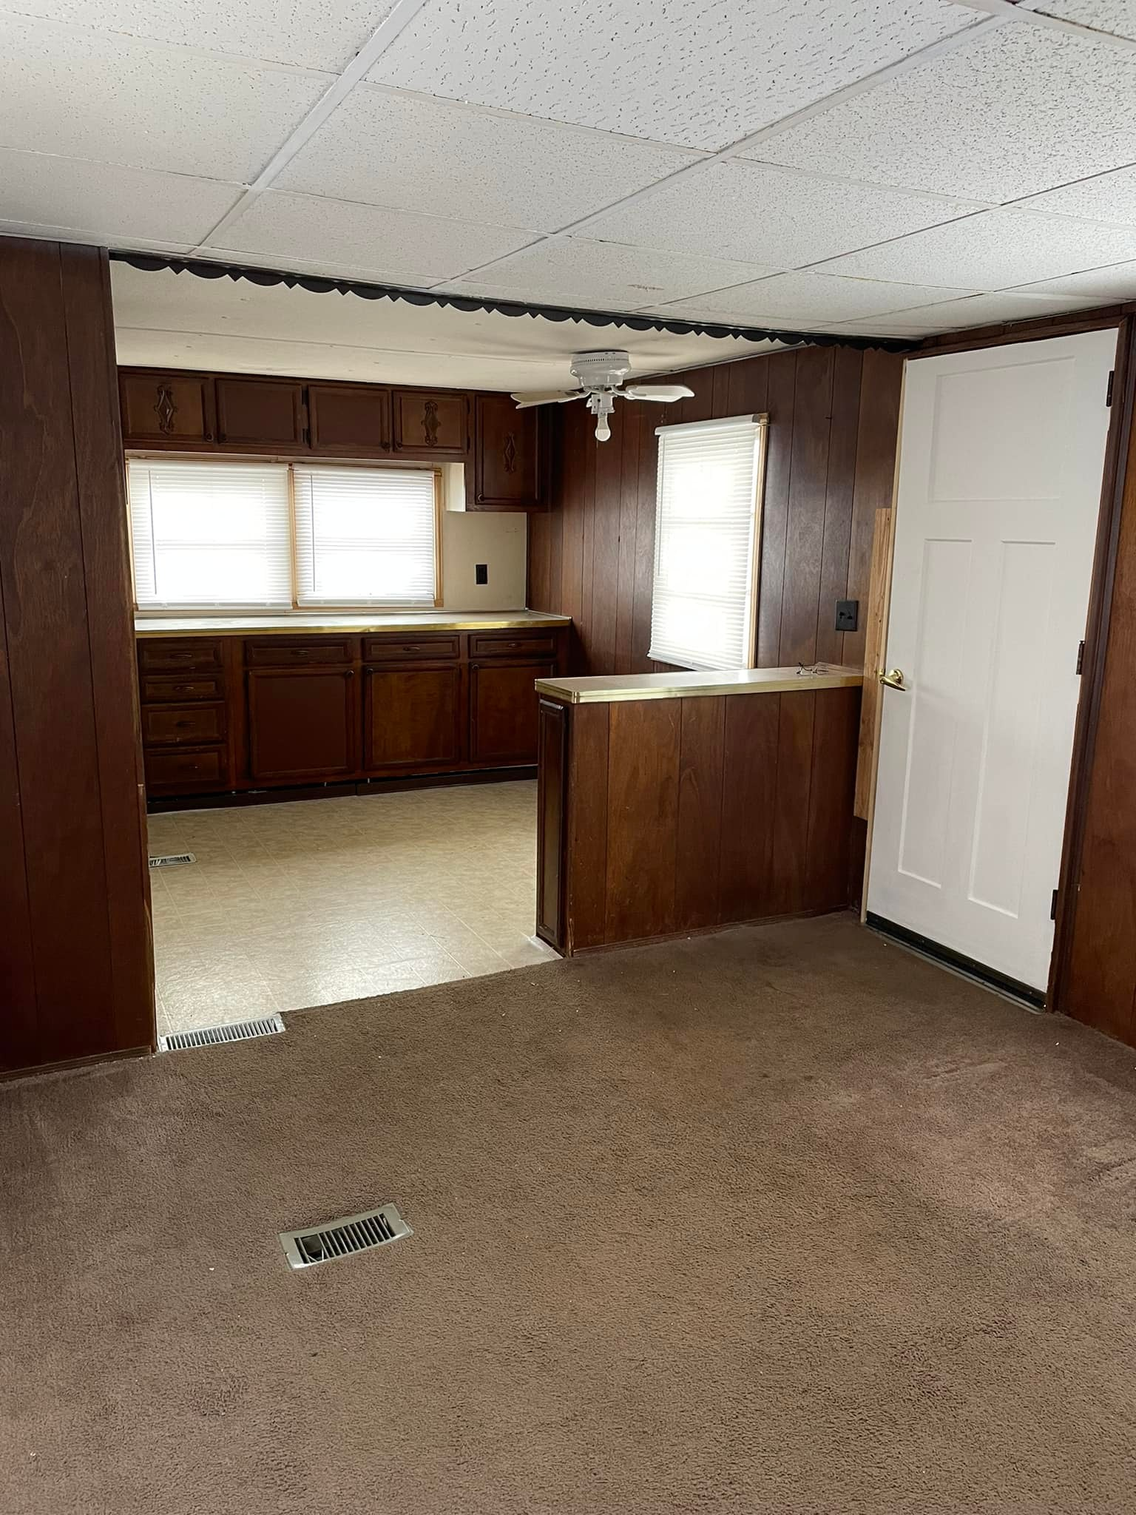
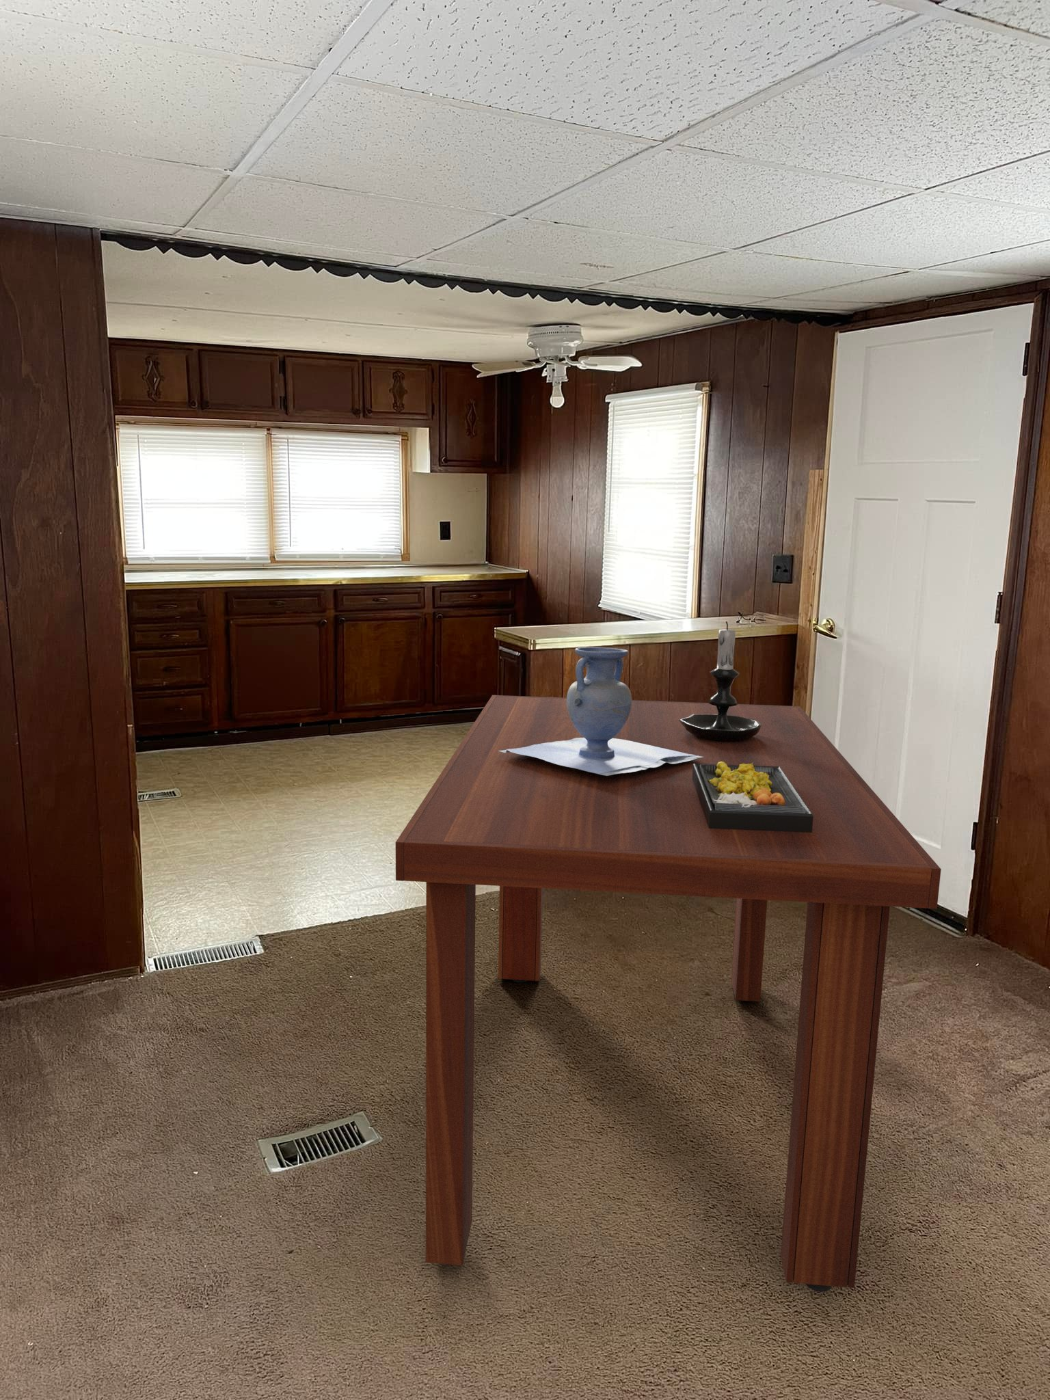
+ food plate (748, 787)
+ dining table (643, 893)
+ candle holder (721, 678)
+ vase (603, 703)
